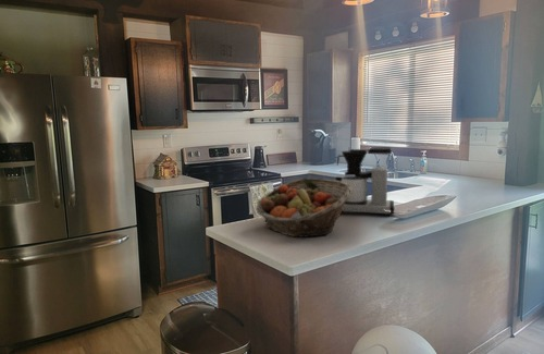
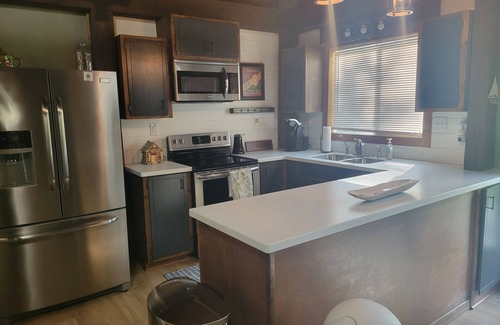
- coffee maker (362, 180)
- fruit basket (302, 205)
